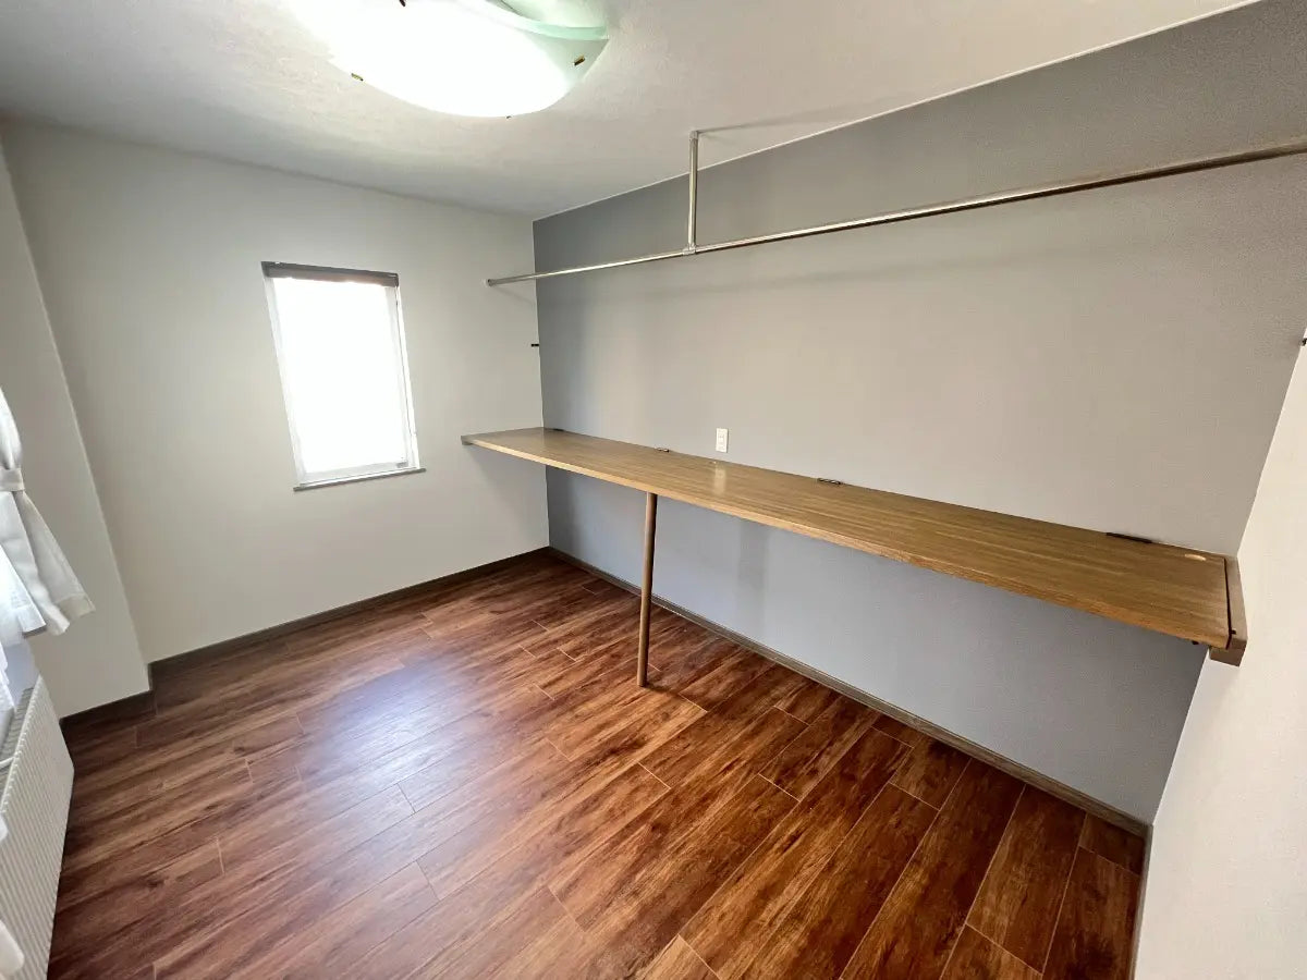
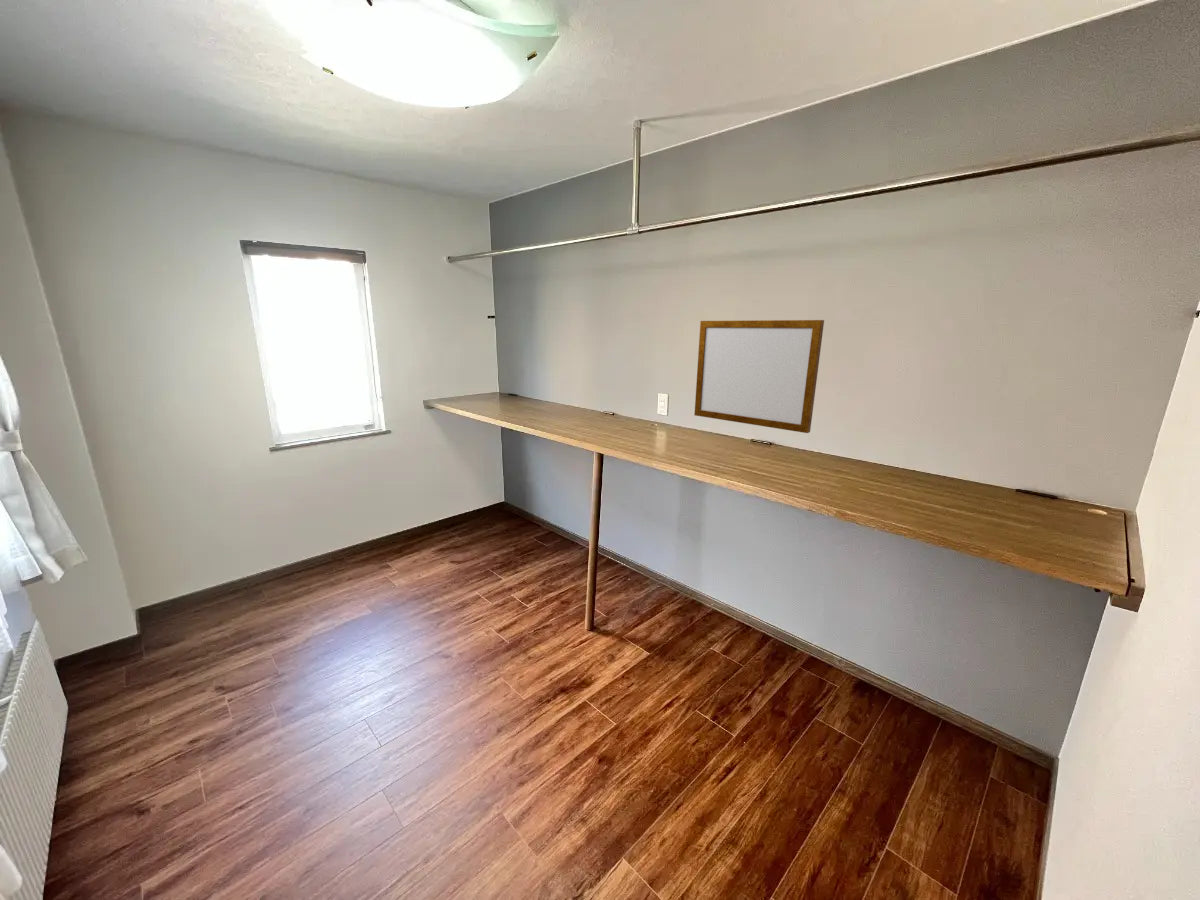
+ writing board (752, 373)
